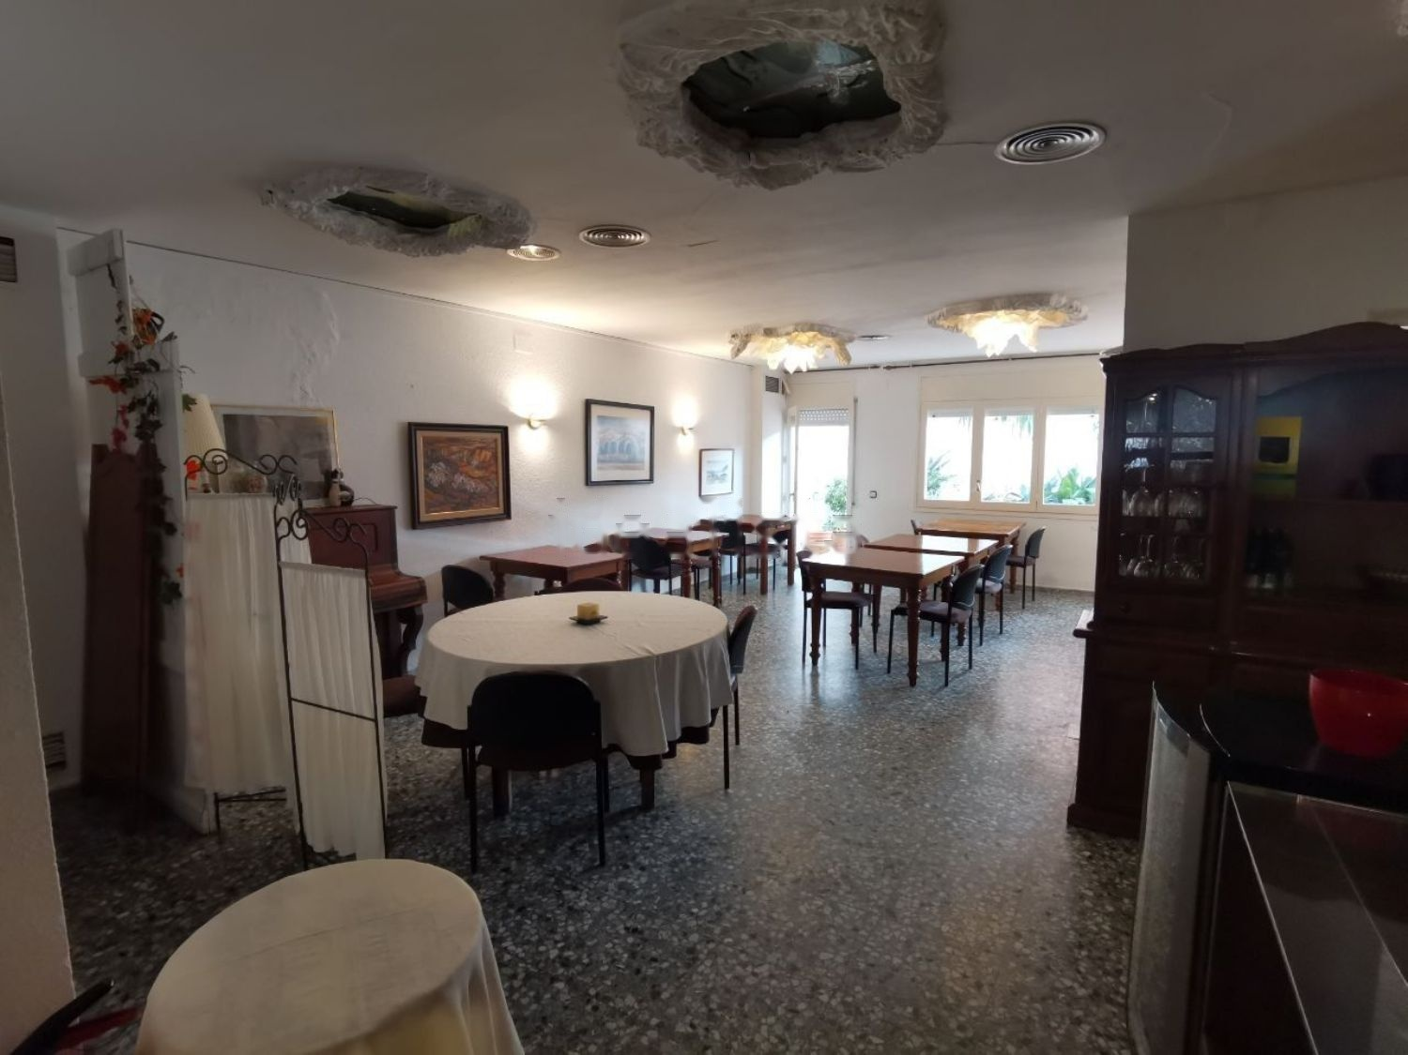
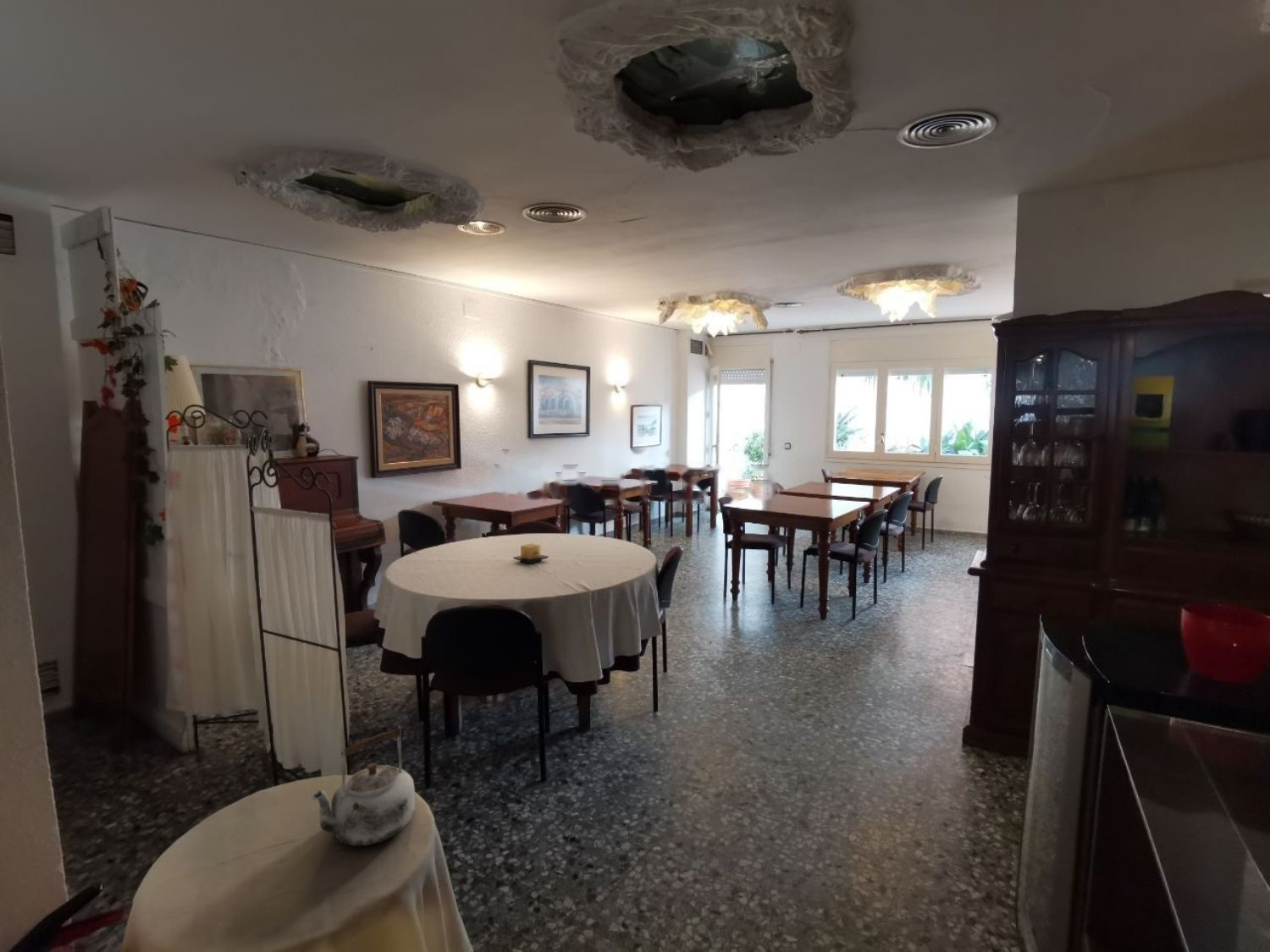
+ kettle (363, 785)
